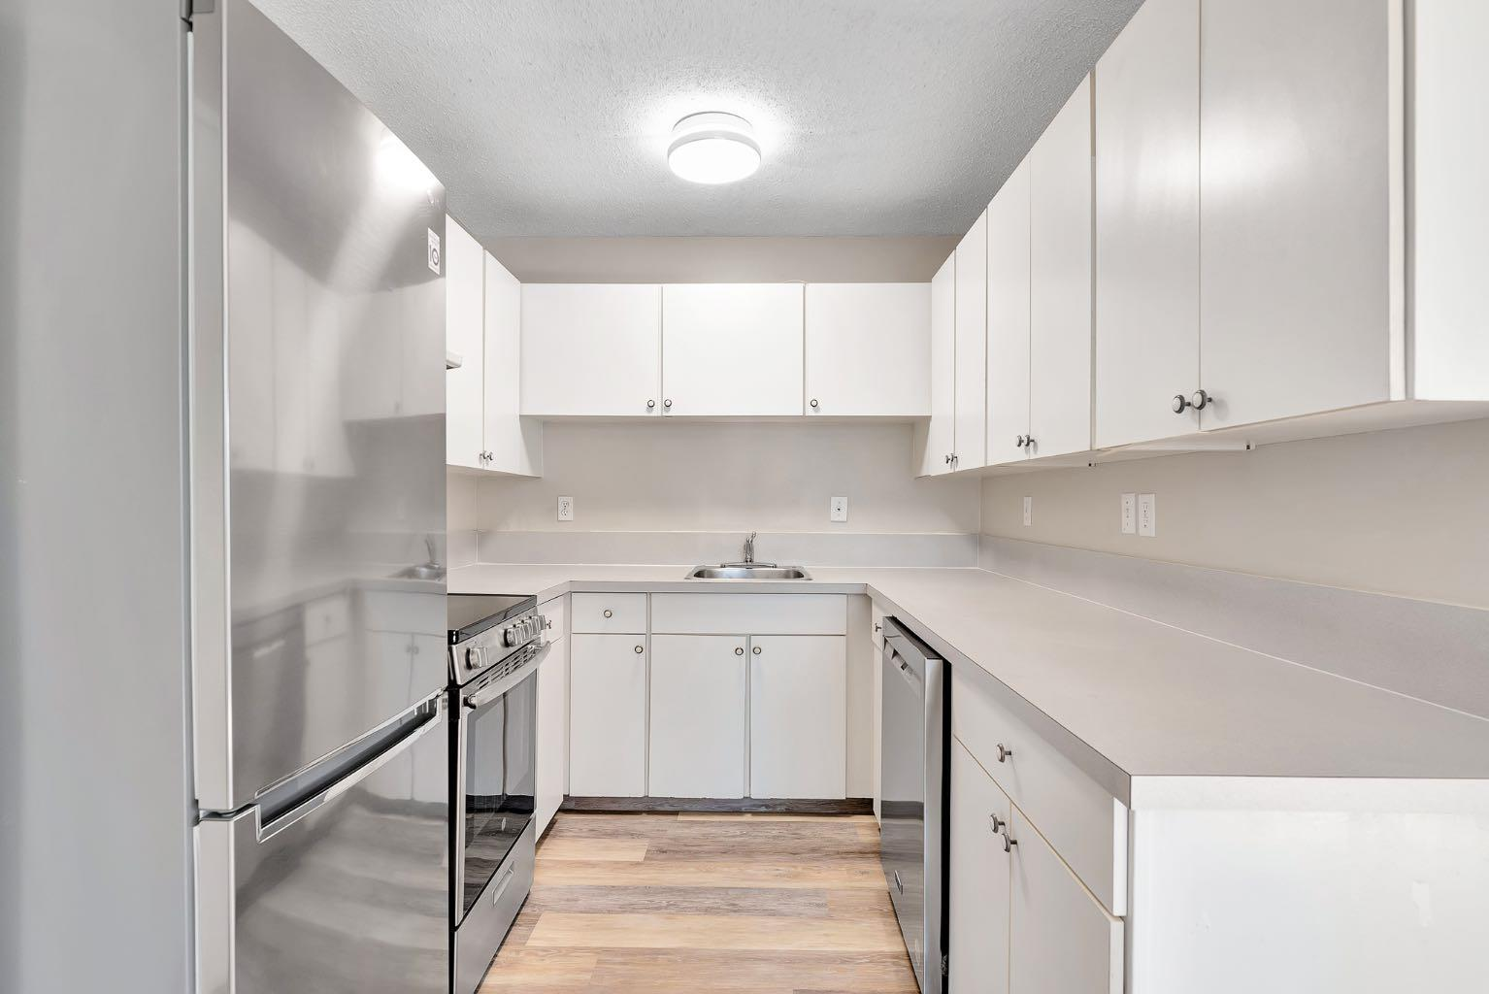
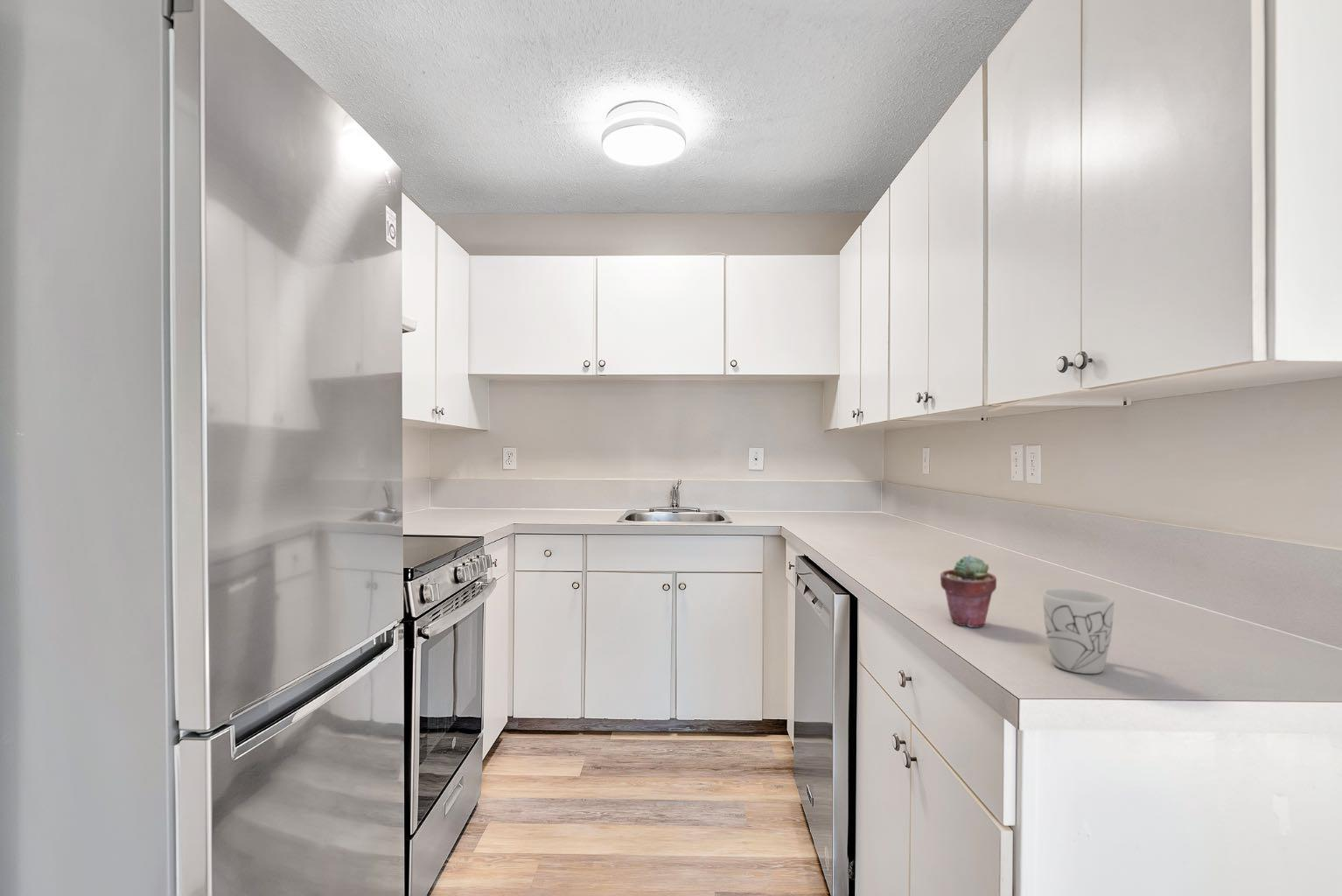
+ mug (1080, 628)
+ potted succulent (968, 588)
